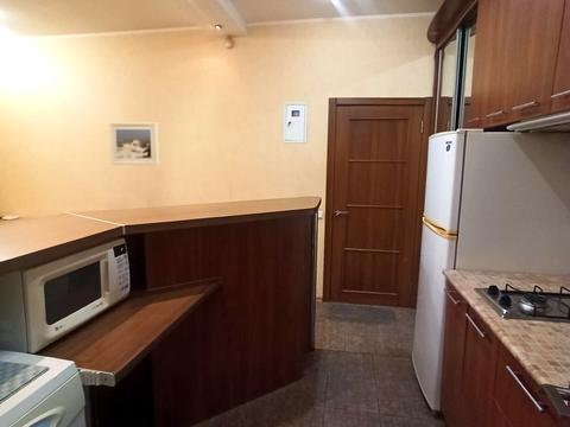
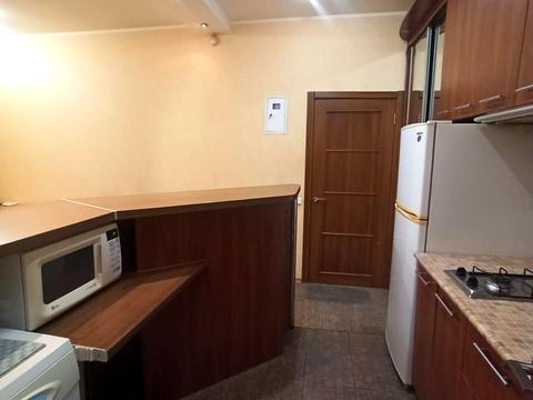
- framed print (133, 144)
